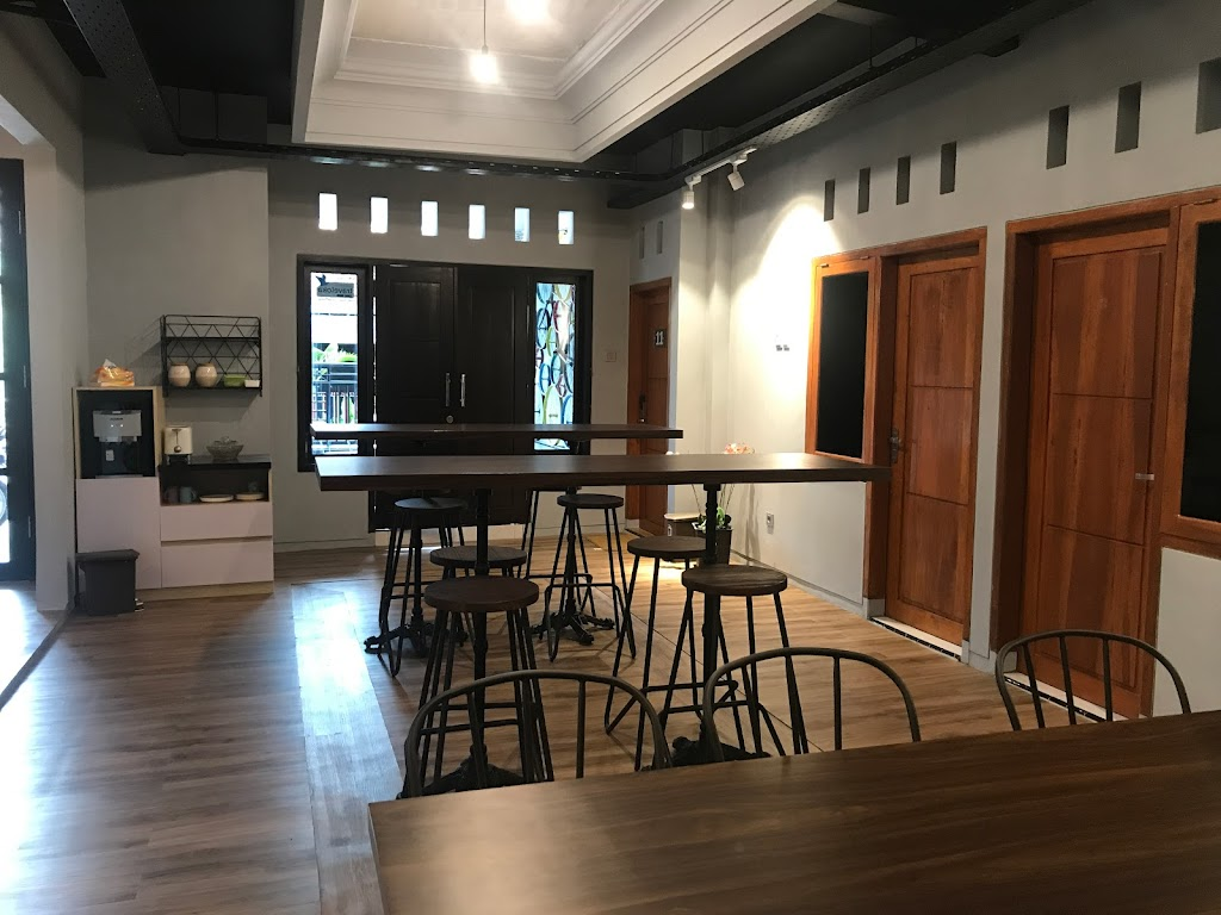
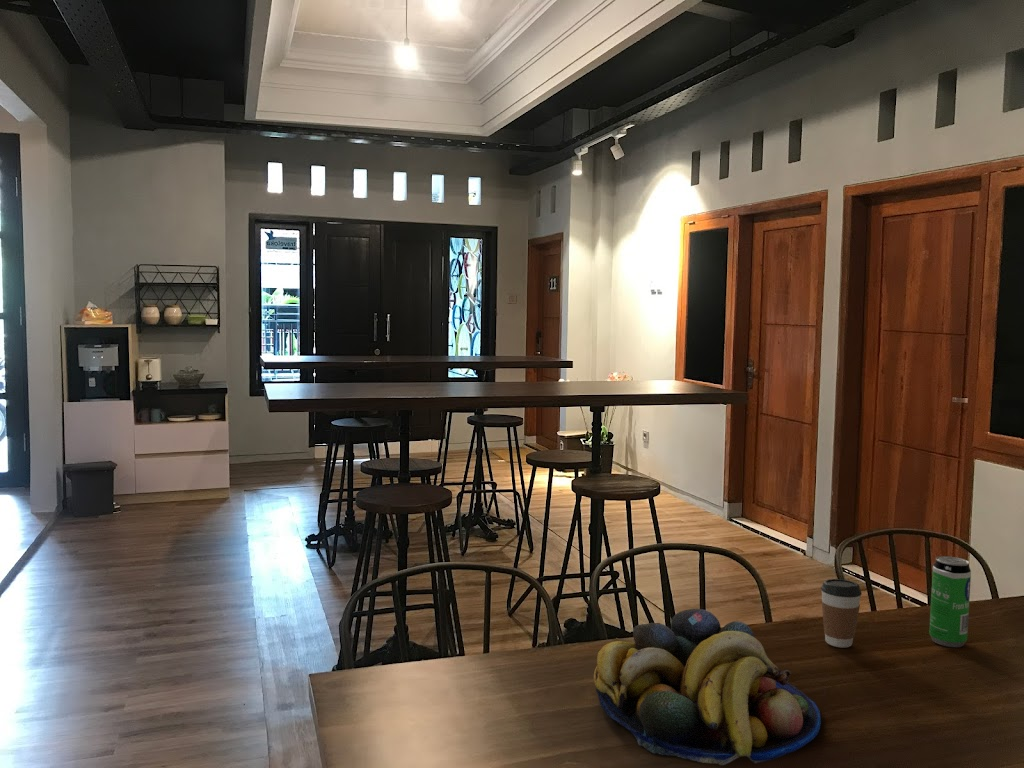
+ beverage can (949, 601)
+ coffee cup (839, 612)
+ fruit bowl (708, 667)
